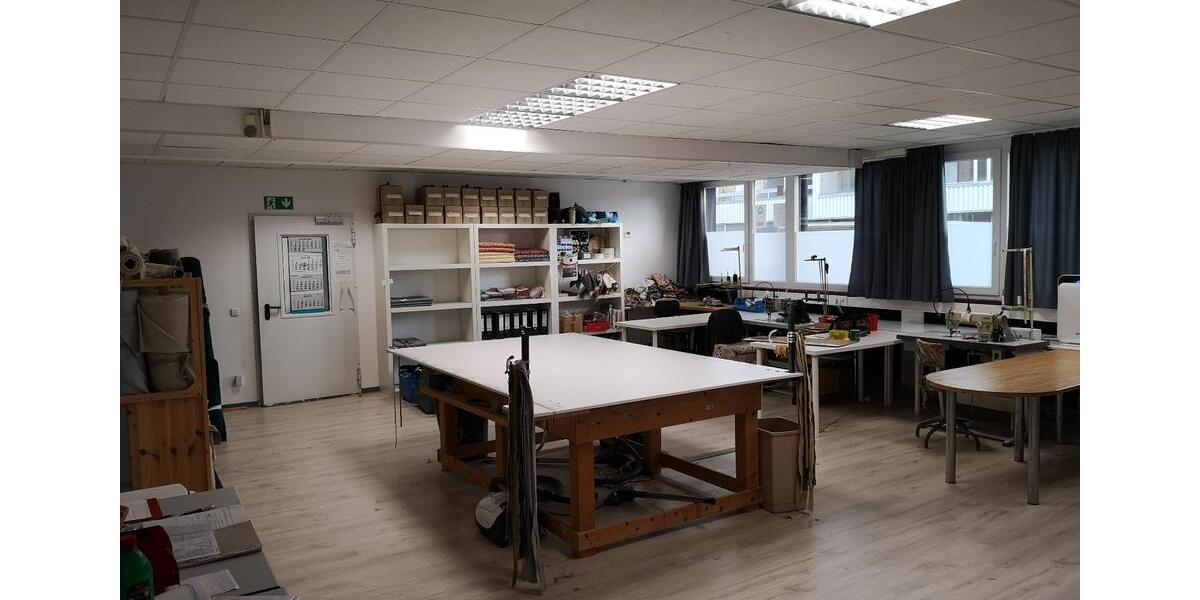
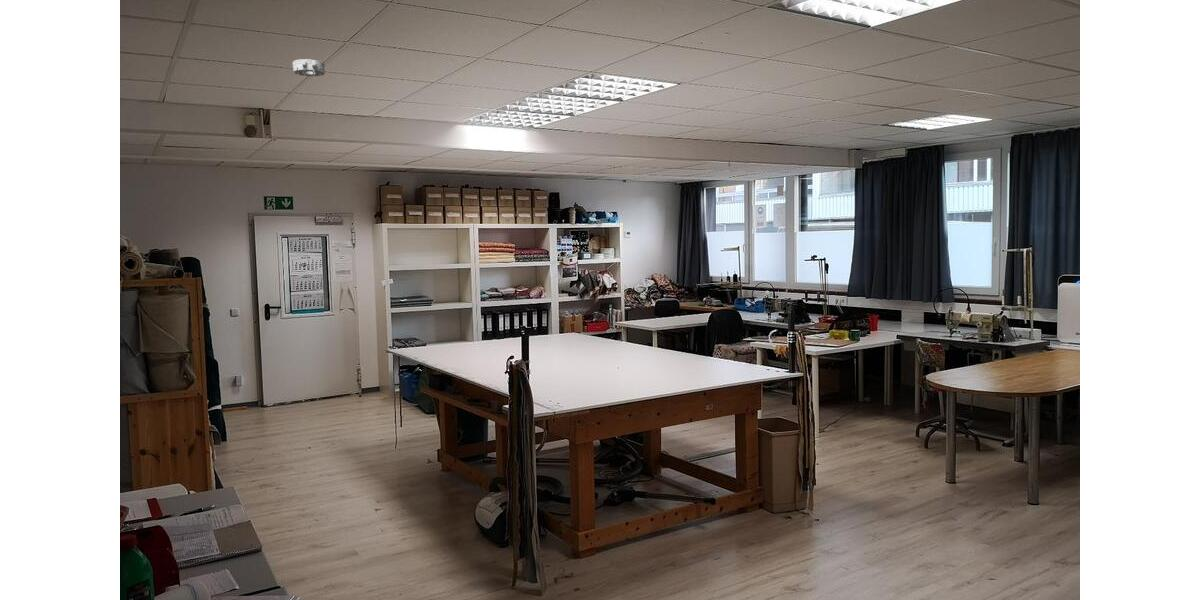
+ smoke detector (308, 67)
